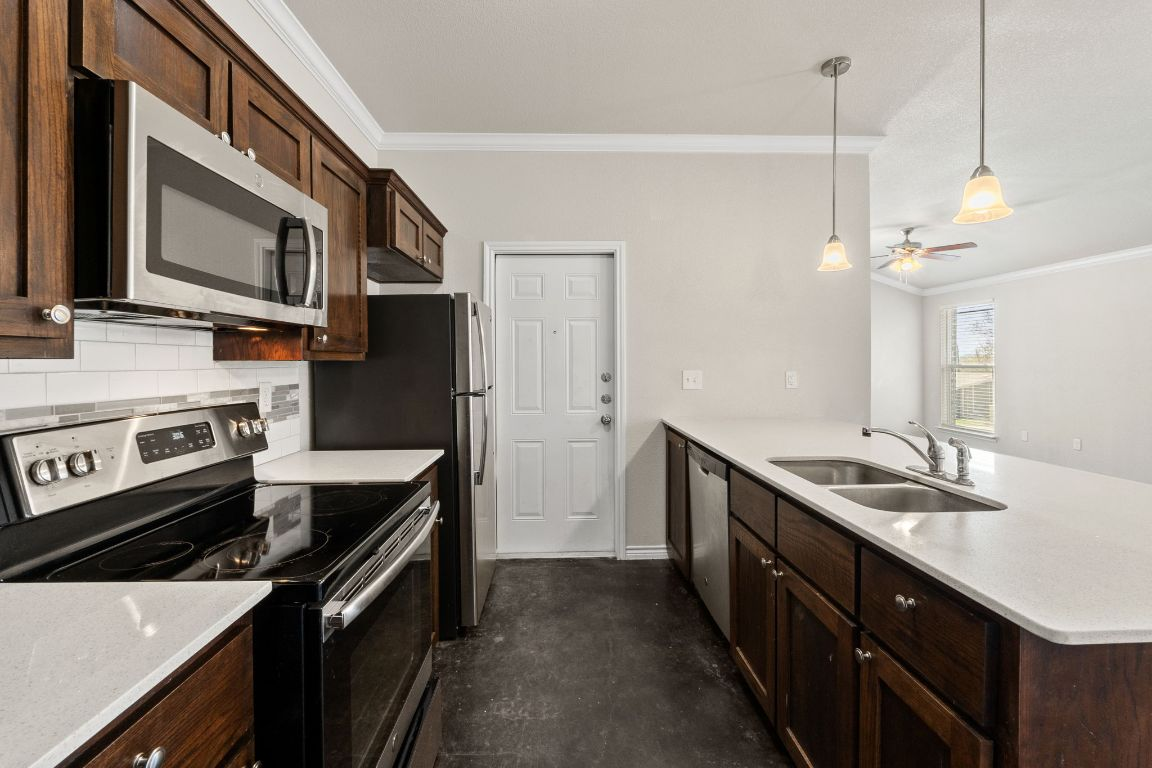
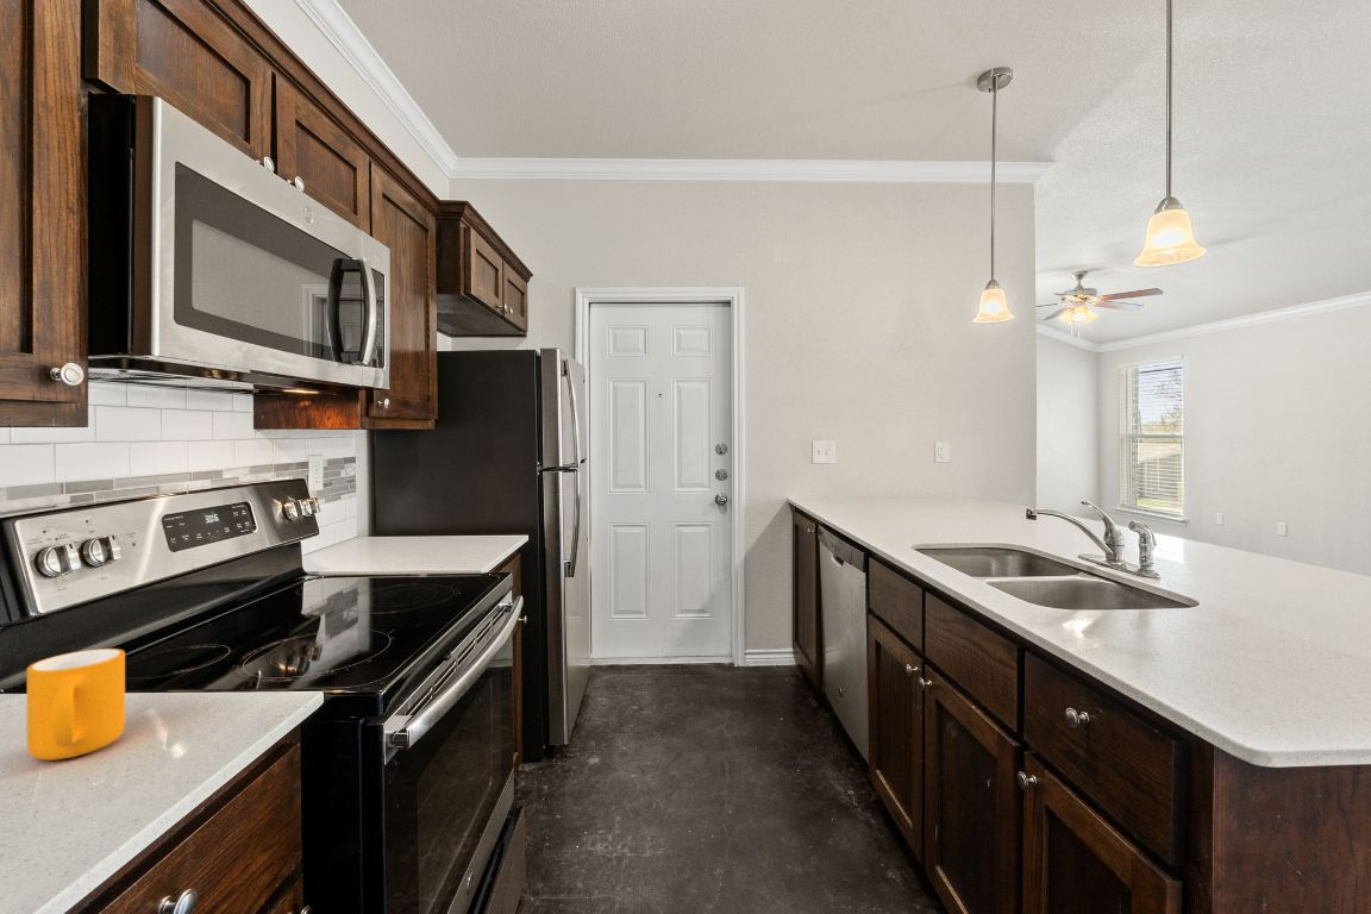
+ mug (74, 708)
